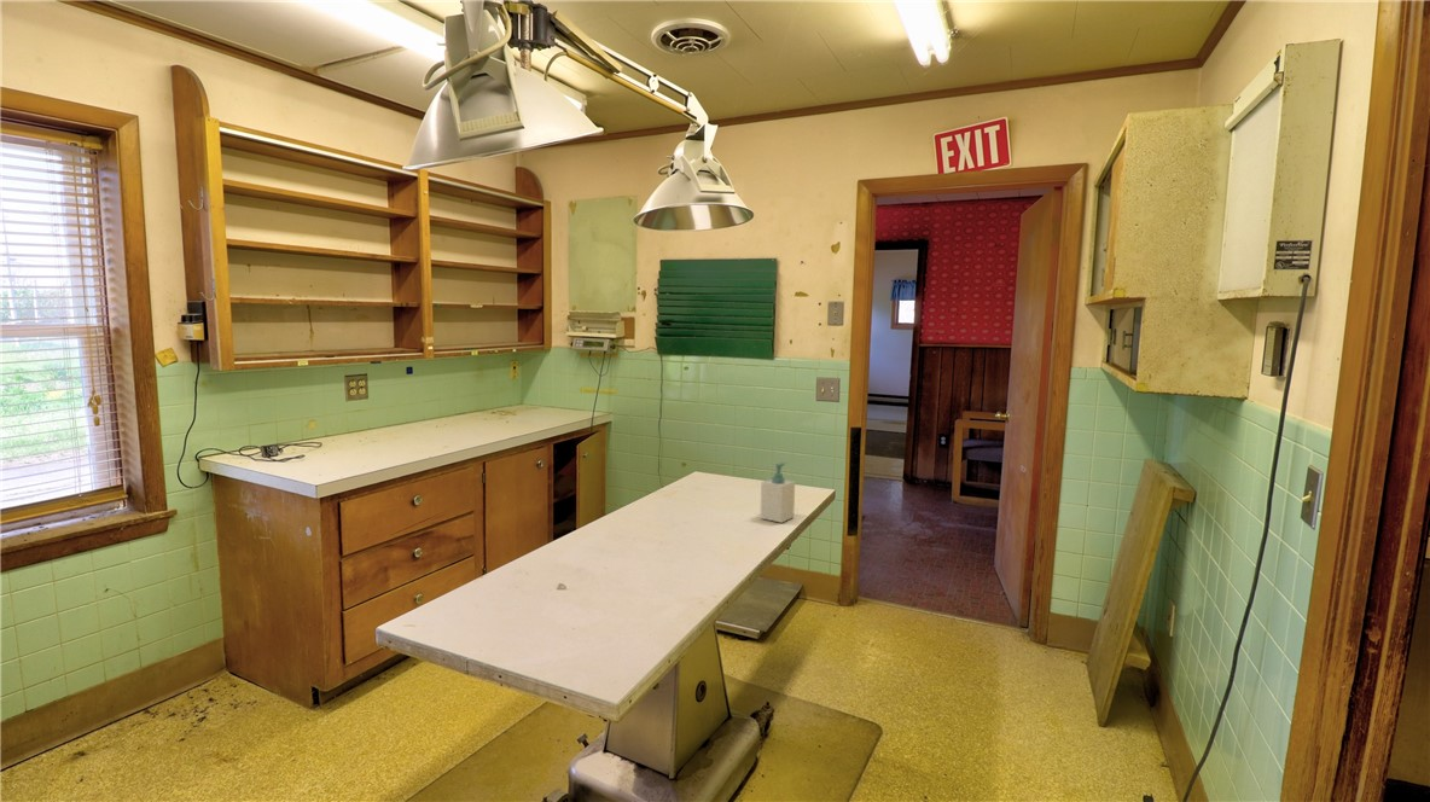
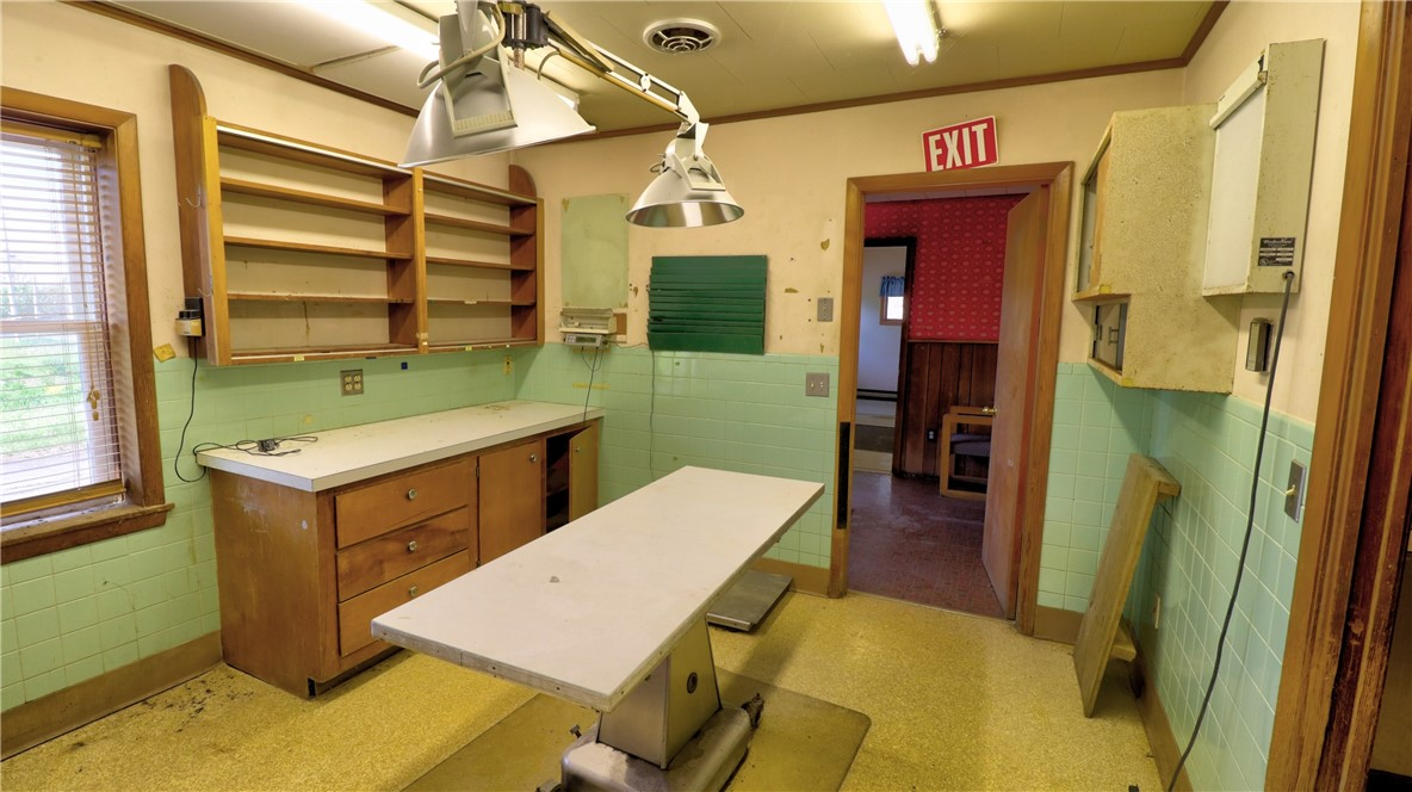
- soap bottle (778, 490)
